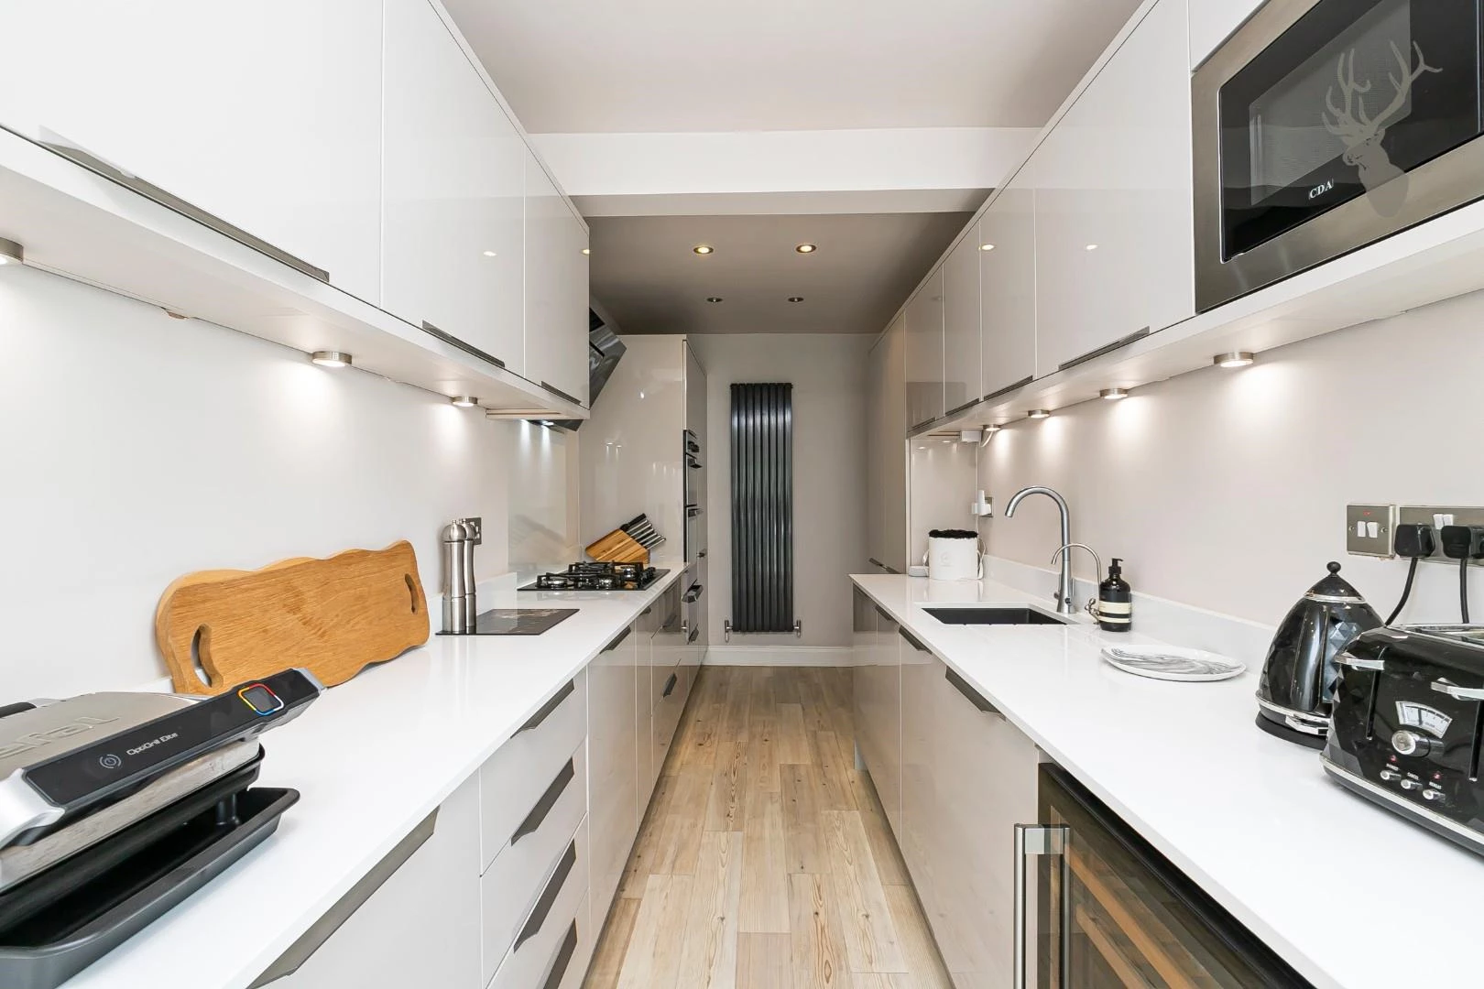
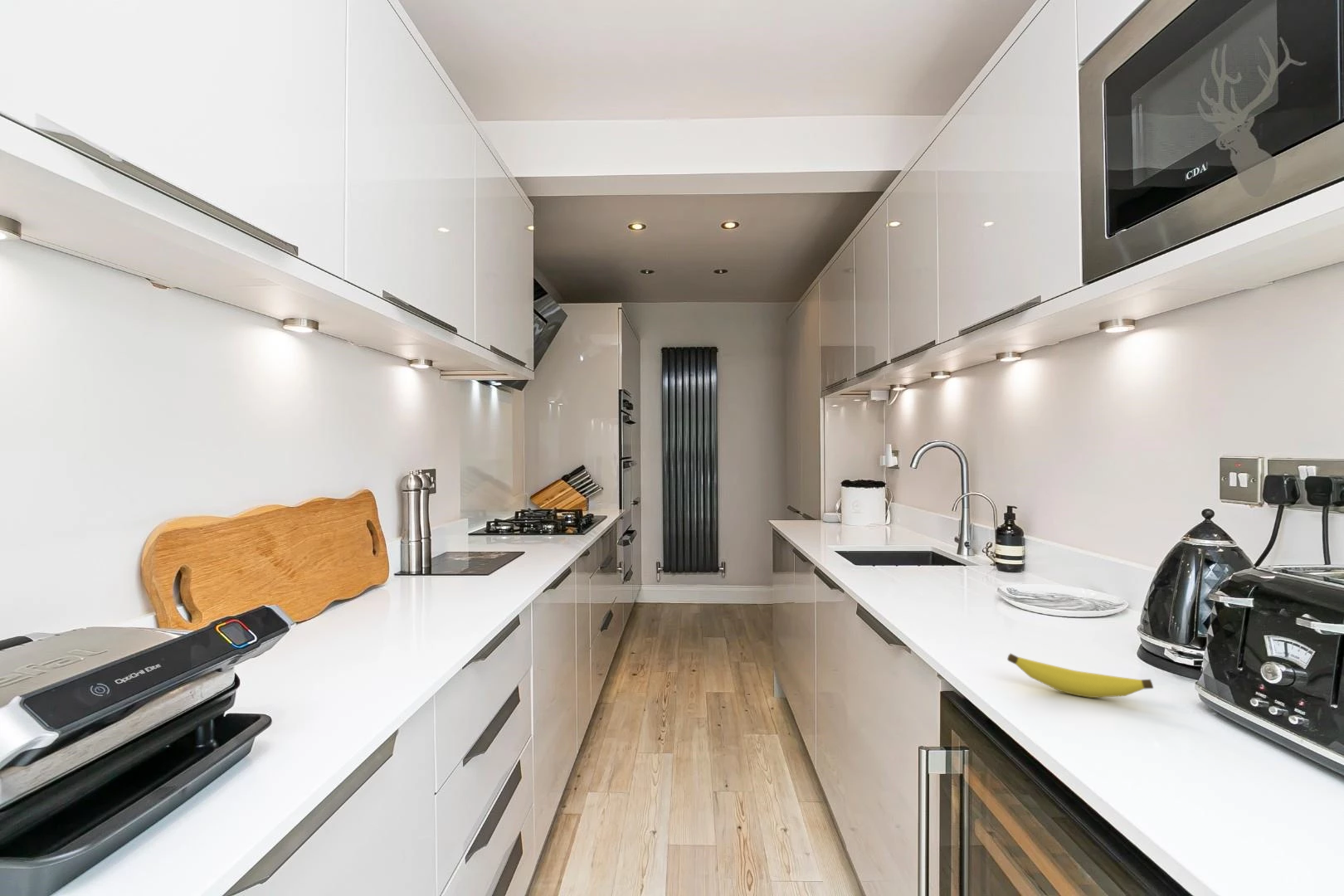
+ banana (1076, 676)
